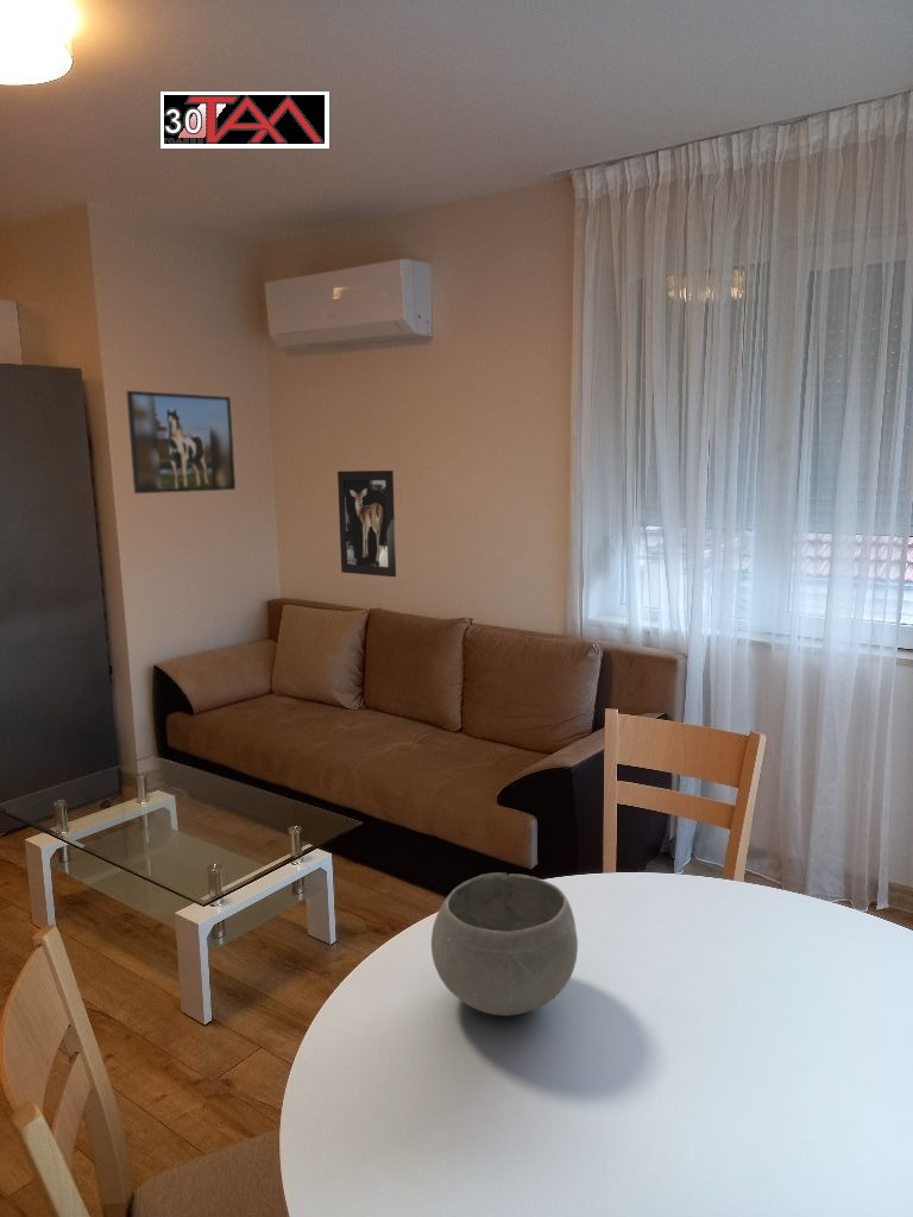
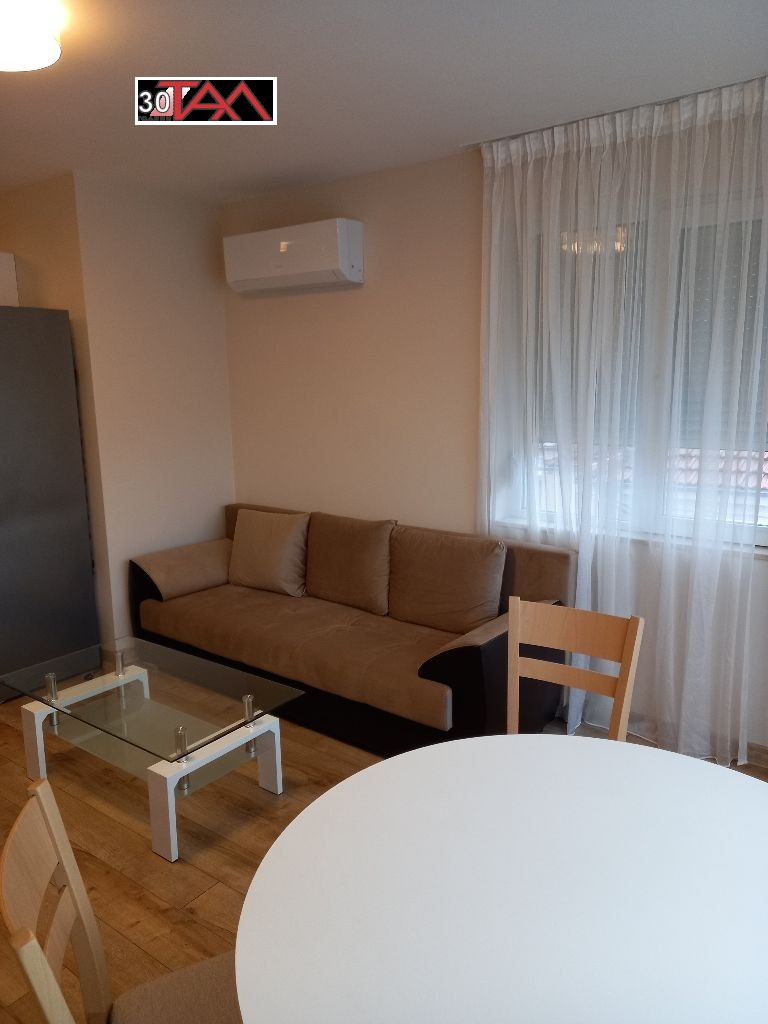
- wall art (366, 523)
- bowl (505, 948)
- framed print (184, 442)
